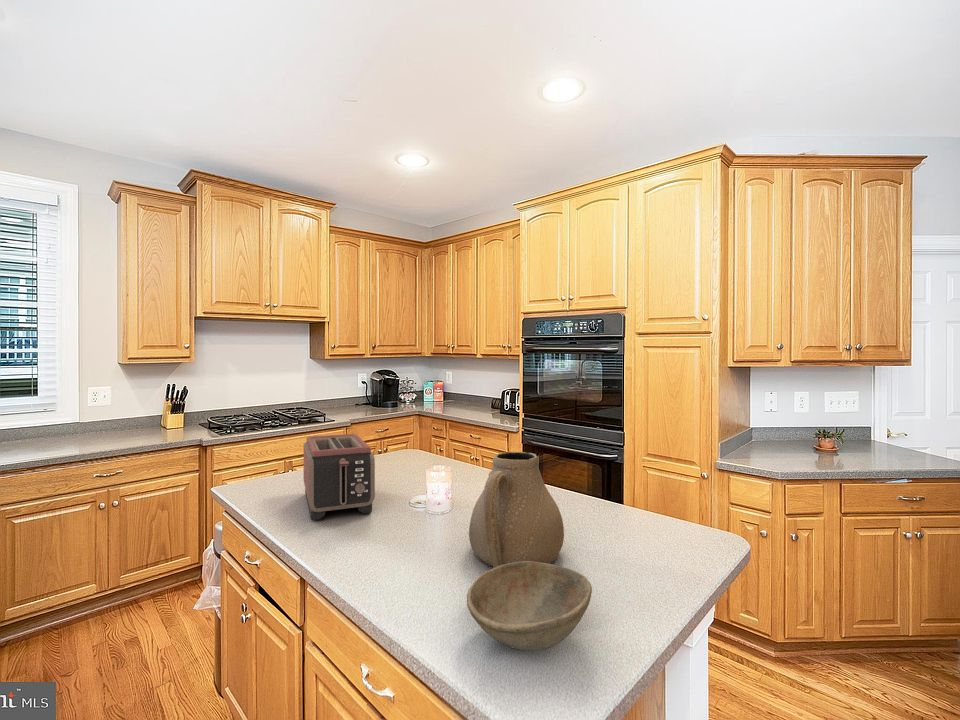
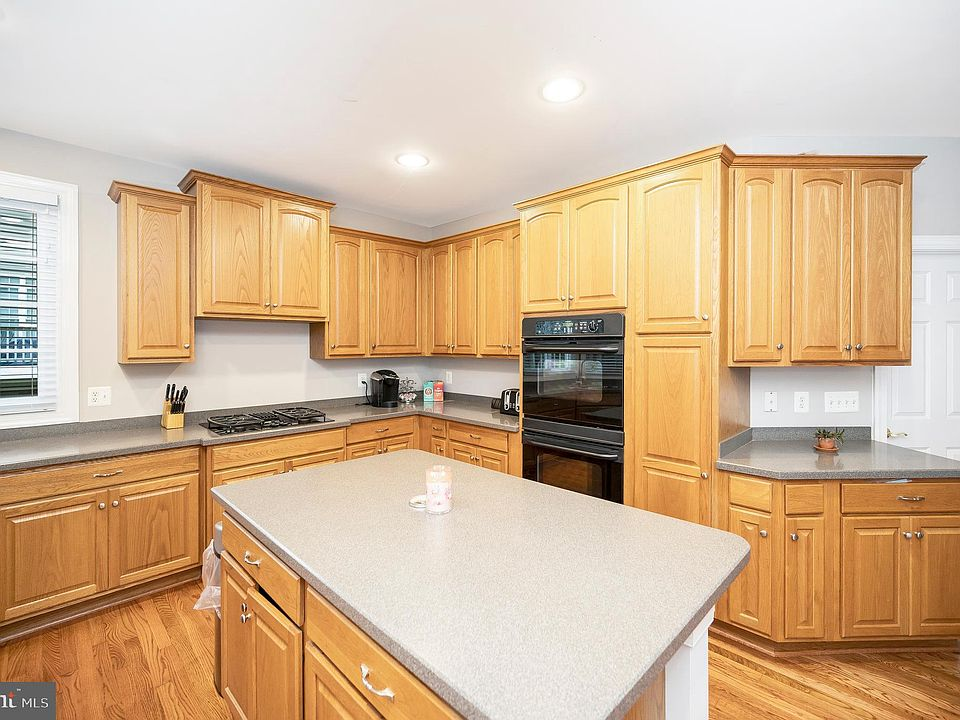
- toaster (337, 473)
- bowl (528, 610)
- teapot (516, 505)
